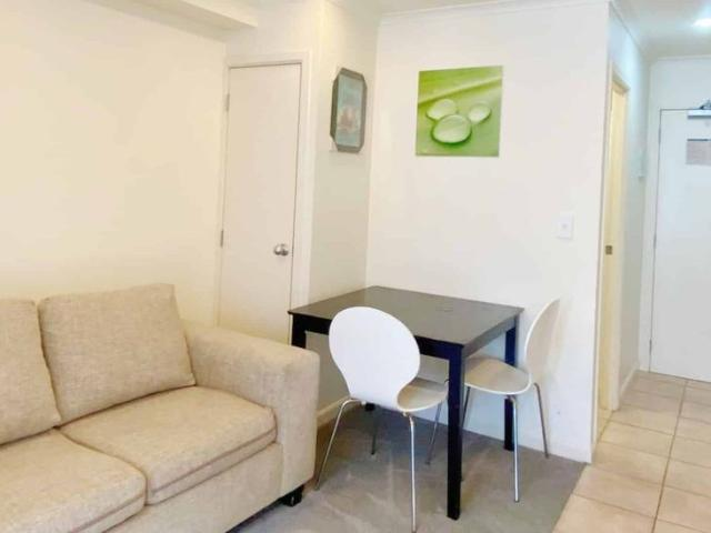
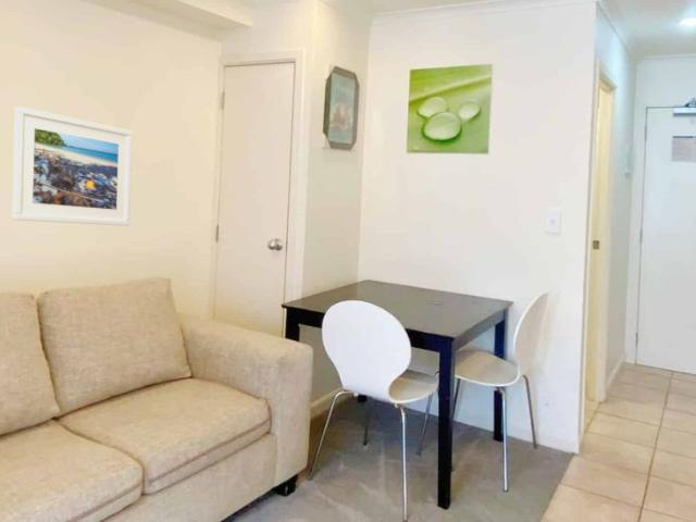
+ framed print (77, 171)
